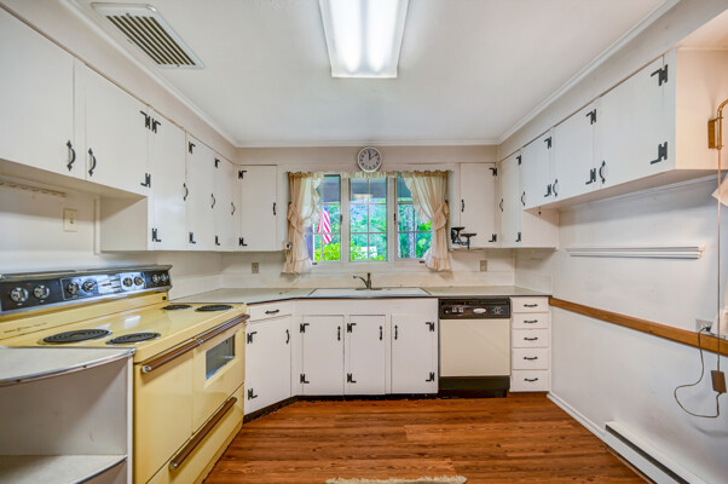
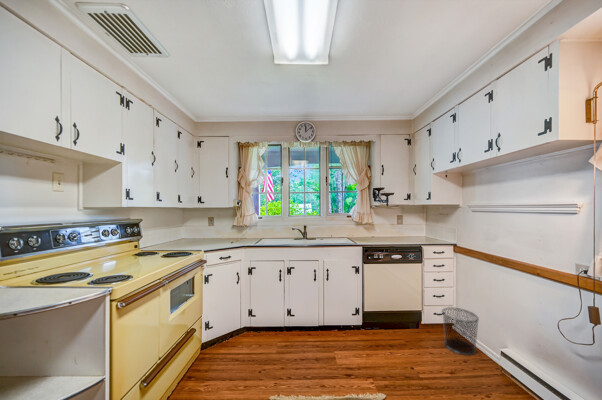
+ waste bin (459, 330)
